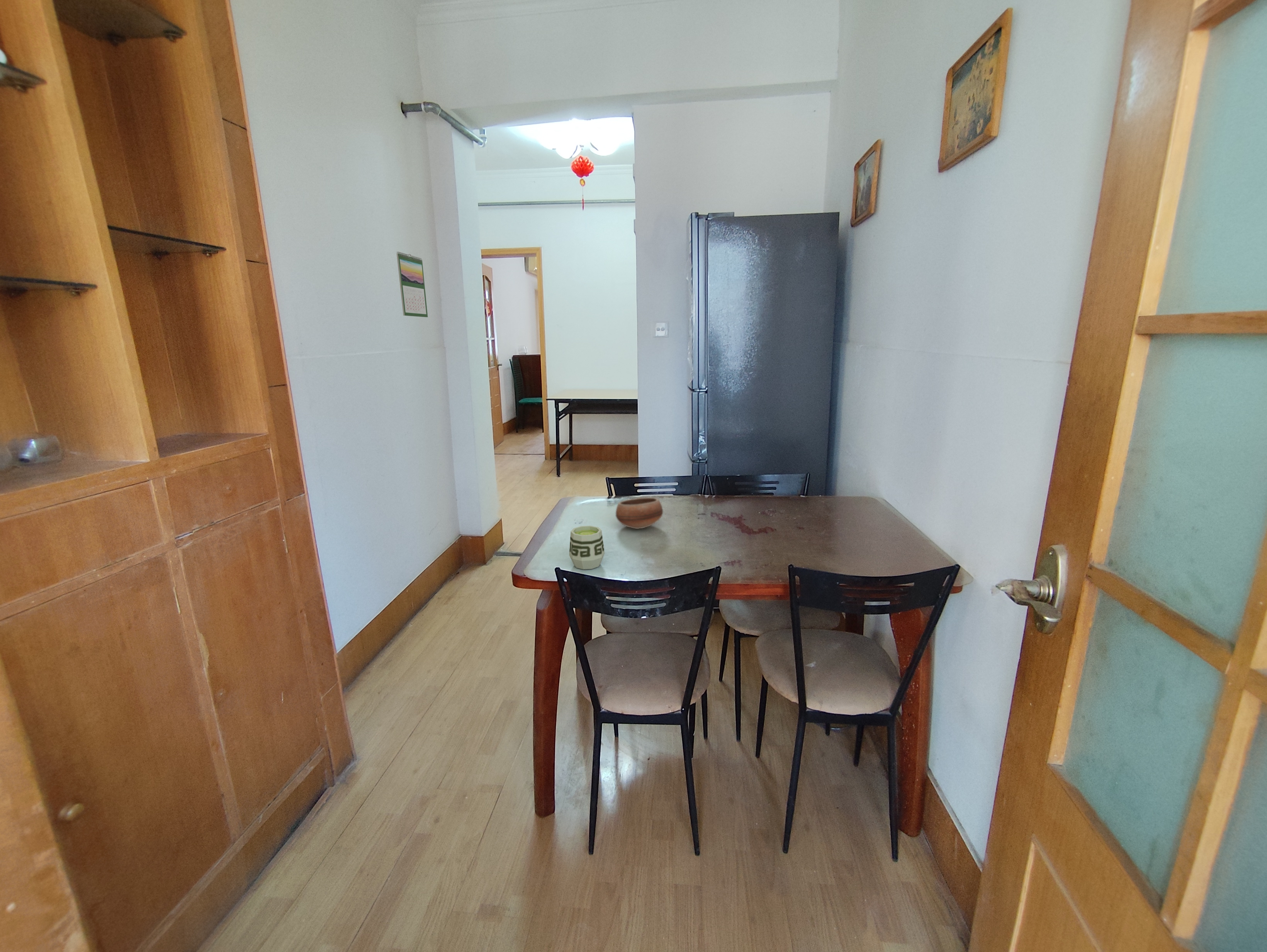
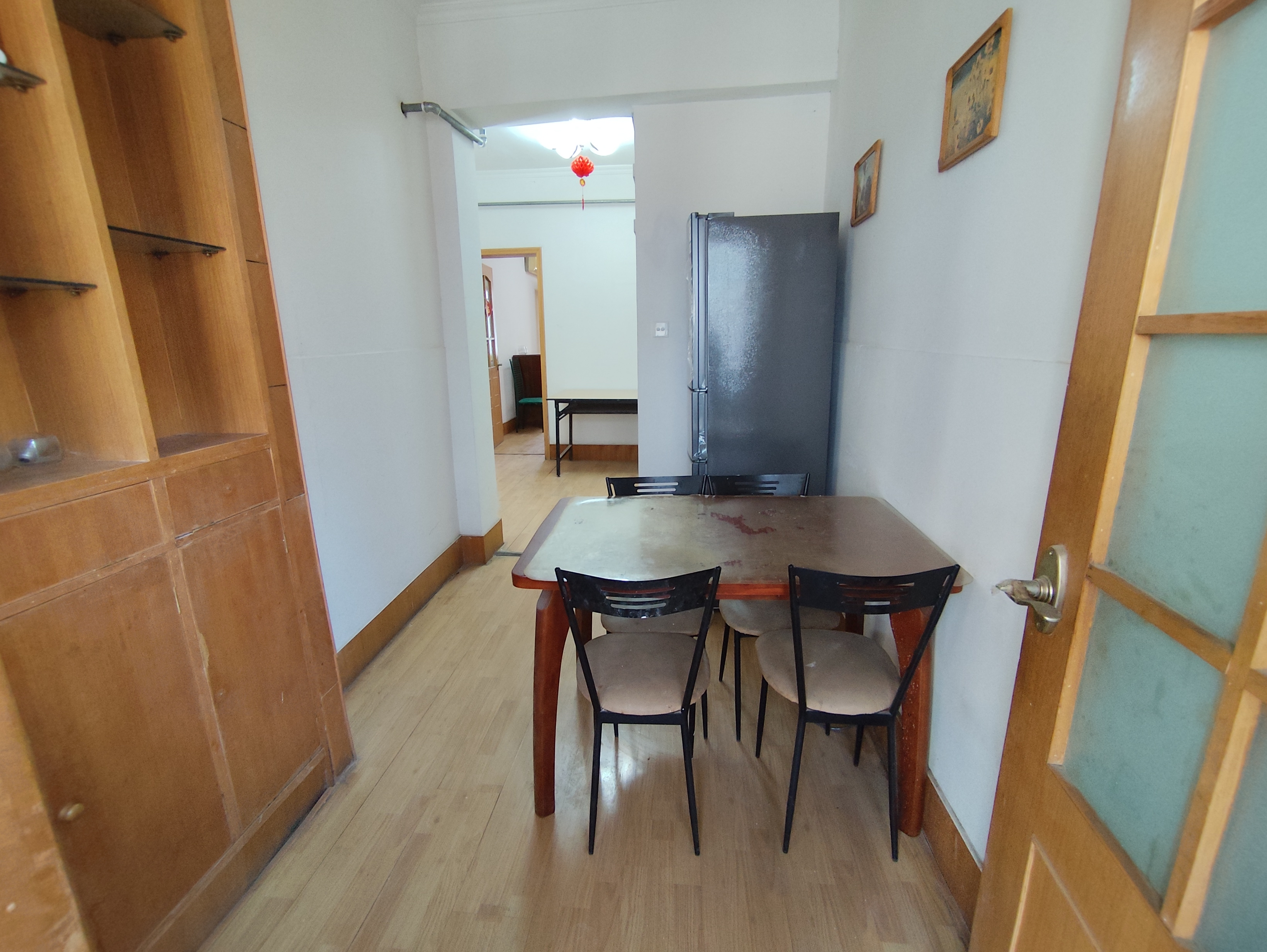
- calendar (413, 286)
- cup (586, 547)
- bowl (639, 513)
